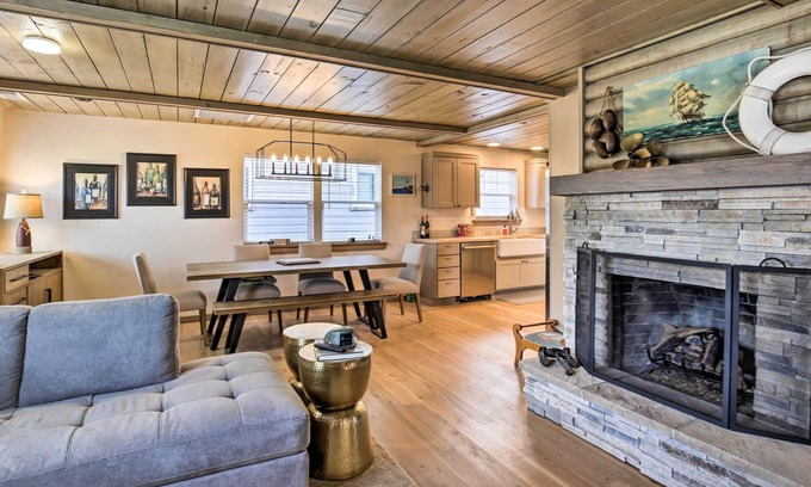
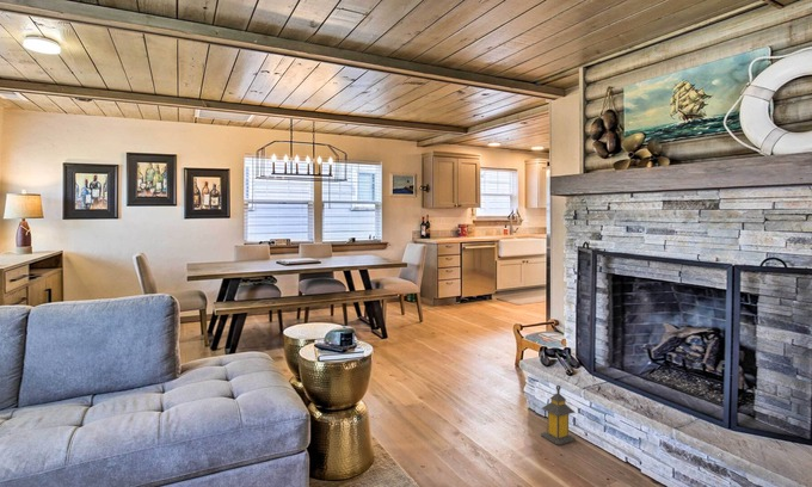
+ lantern (558, 411)
